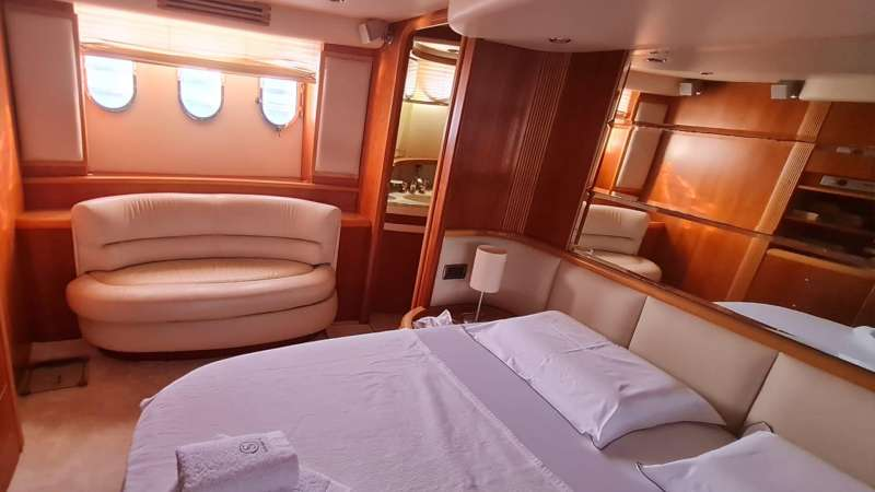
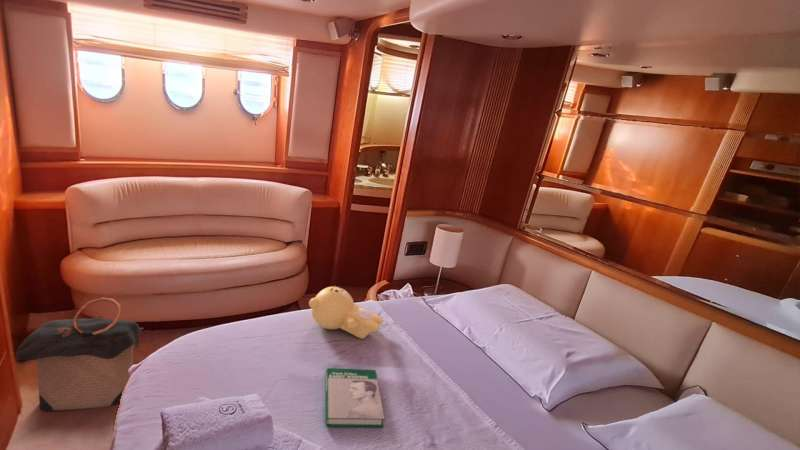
+ teddy bear (347, 311)
+ book (352, 395)
+ laundry hamper (84, 353)
